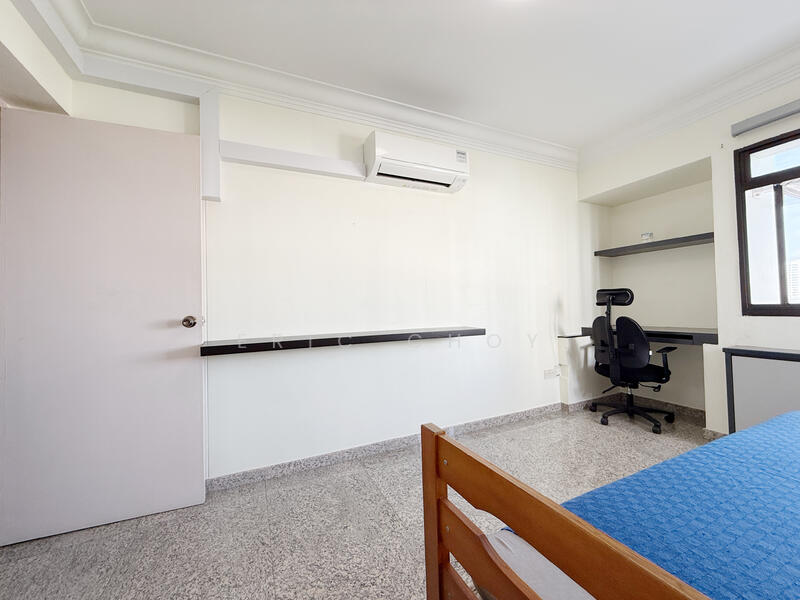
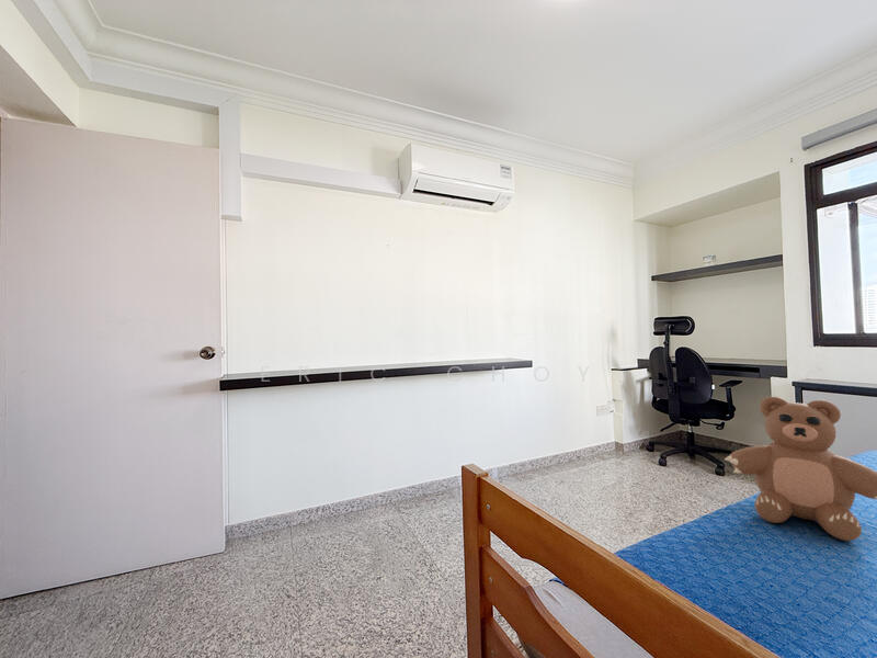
+ teddy bear (800, 458)
